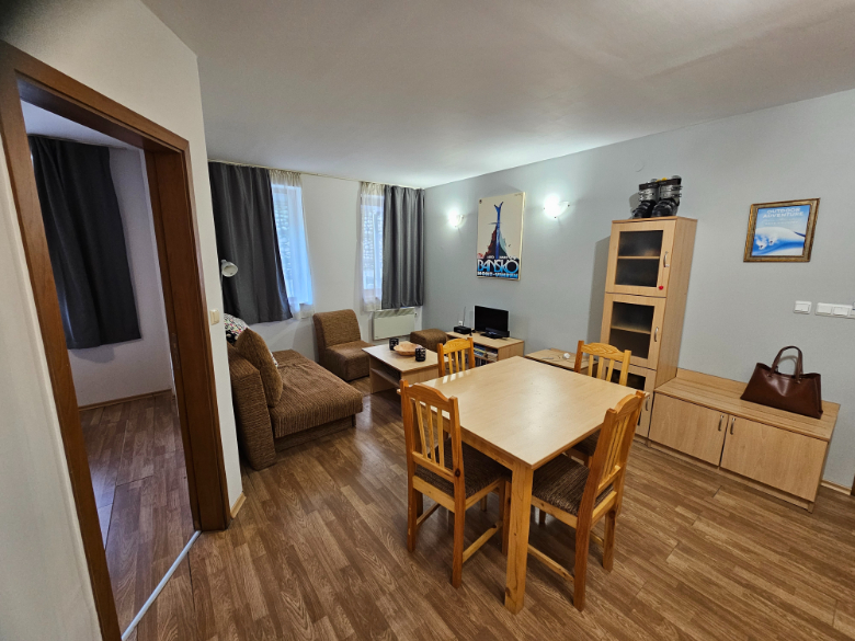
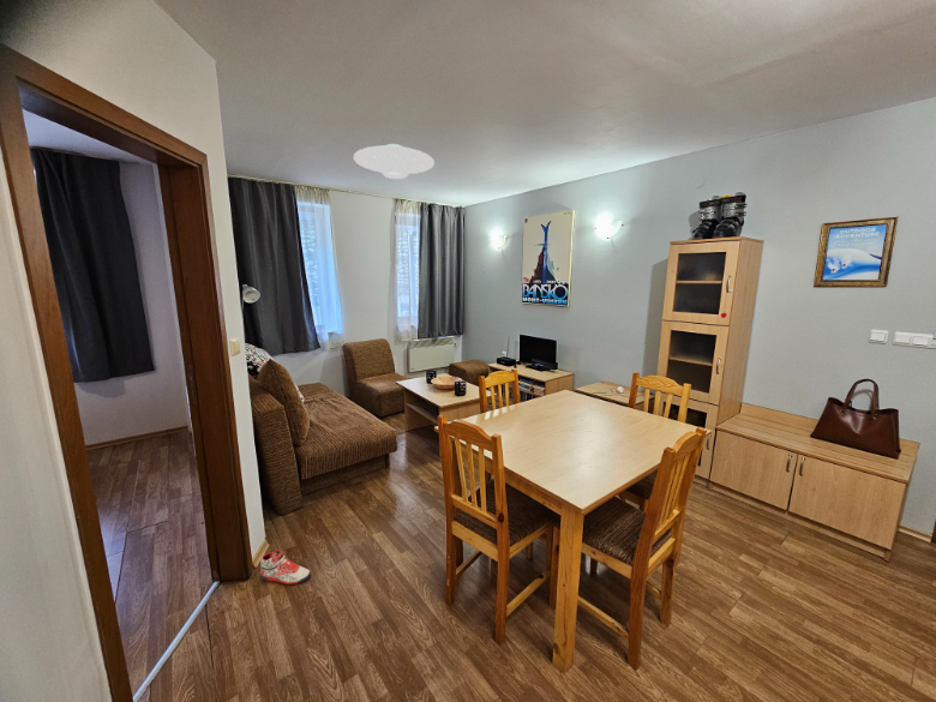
+ ceiling light (394, 160)
+ sneaker (284, 565)
